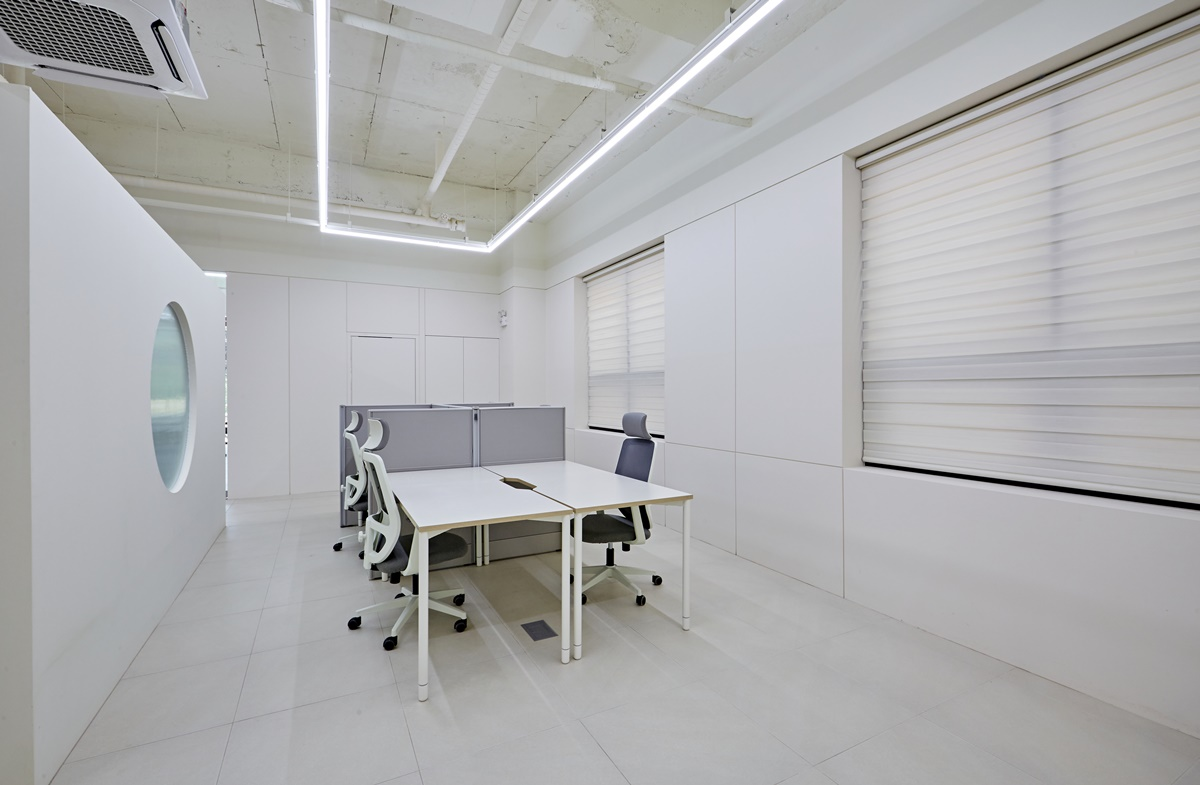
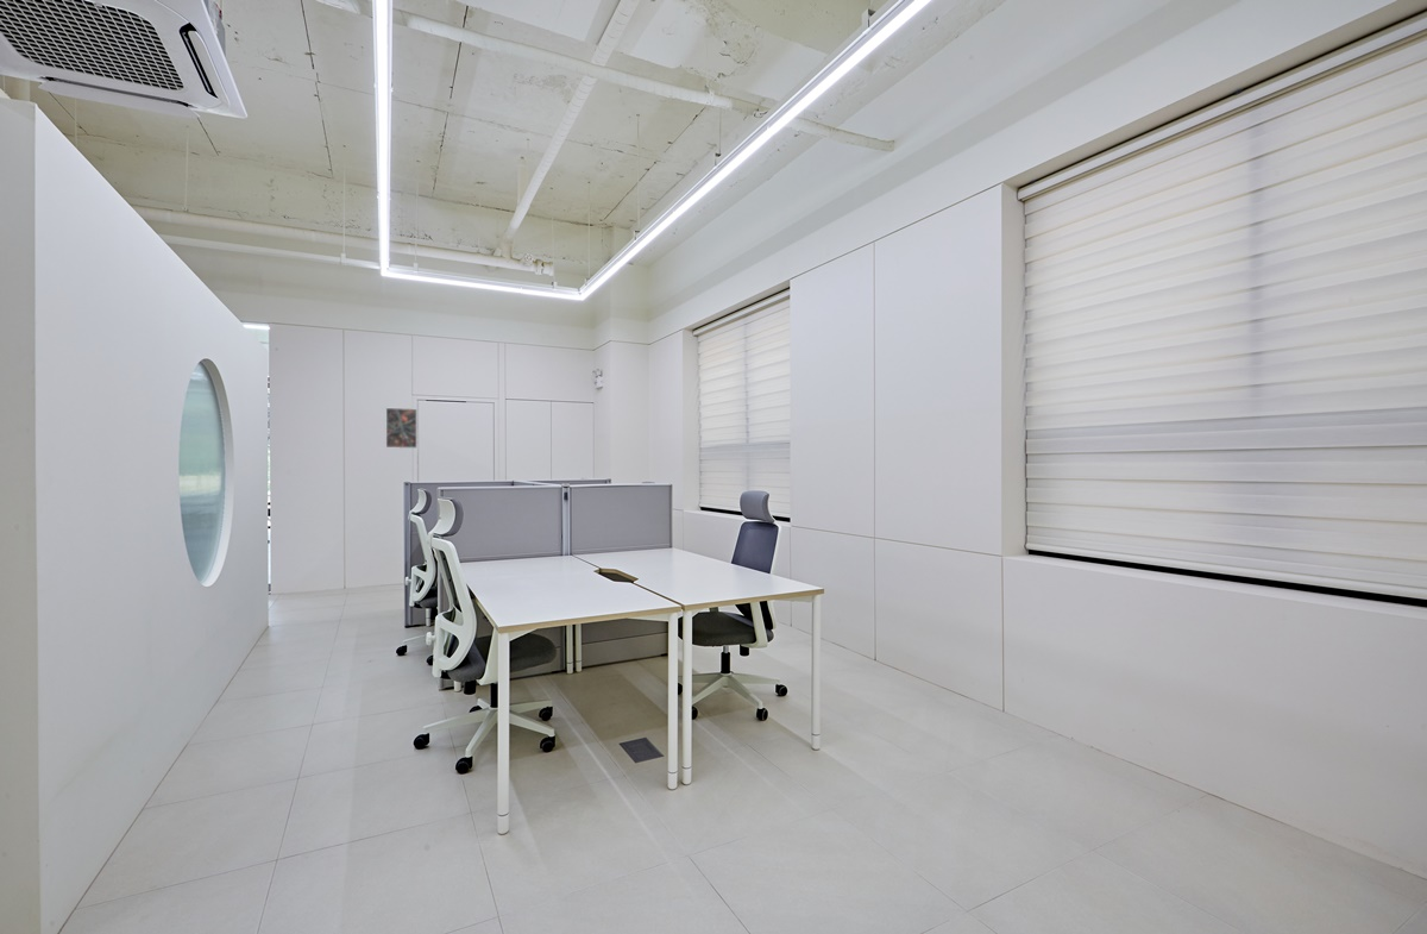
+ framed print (401, 427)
